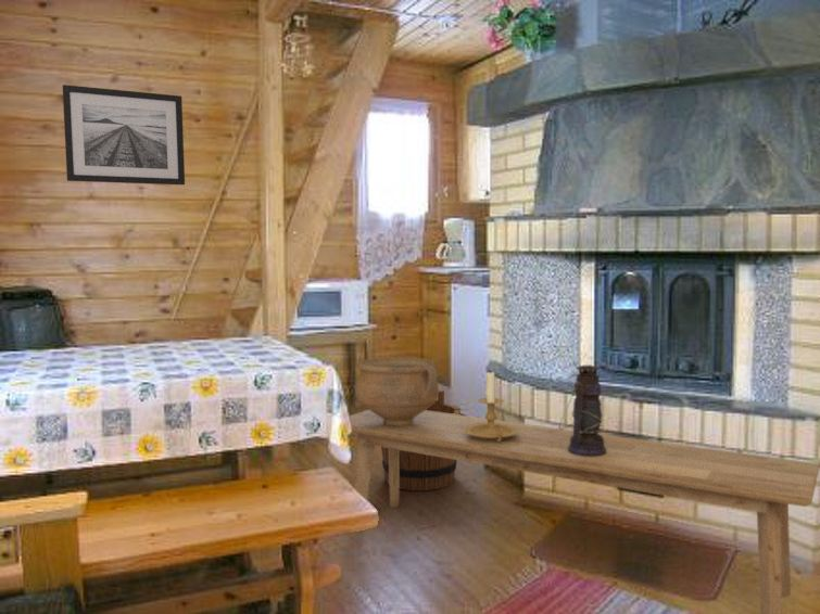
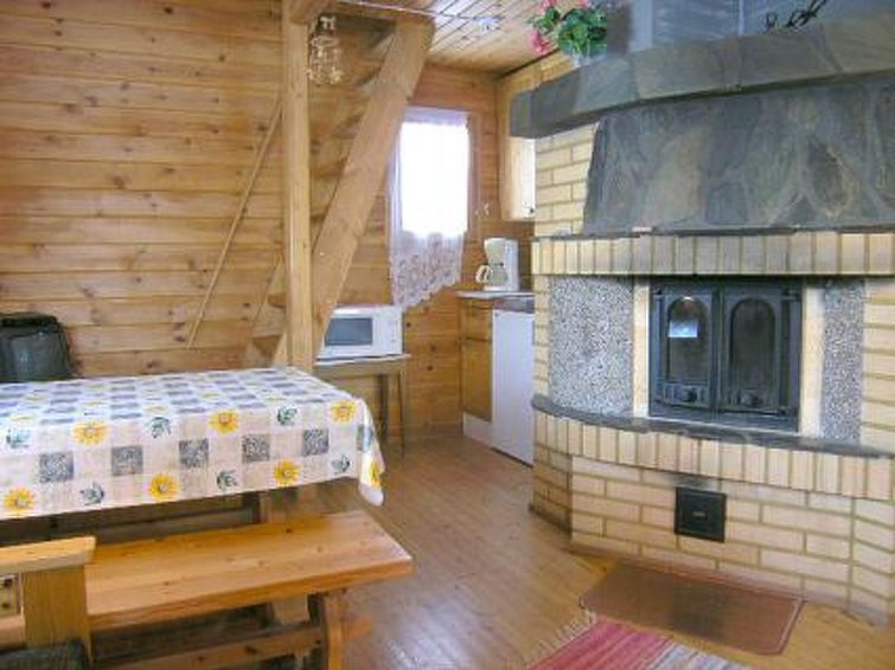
- bench (550, 475)
- lantern (584, 407)
- bucket (417, 452)
- candle holder (490, 402)
- wall art (126, 137)
- ceramic pot (396, 391)
